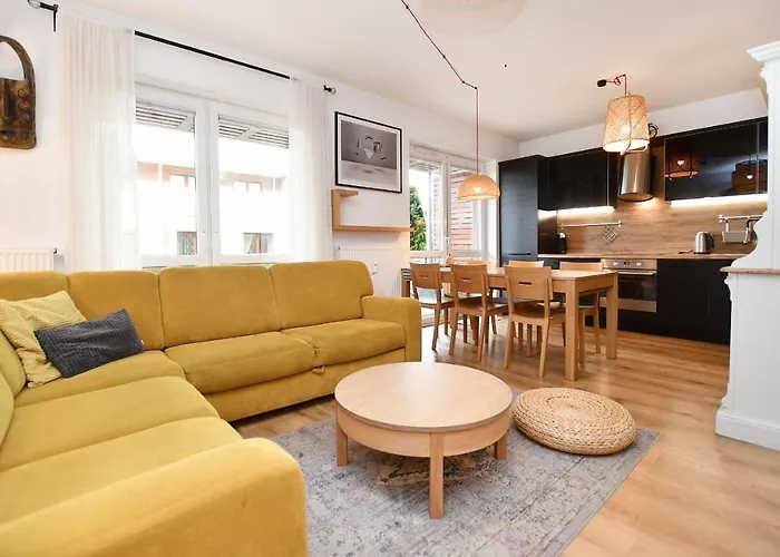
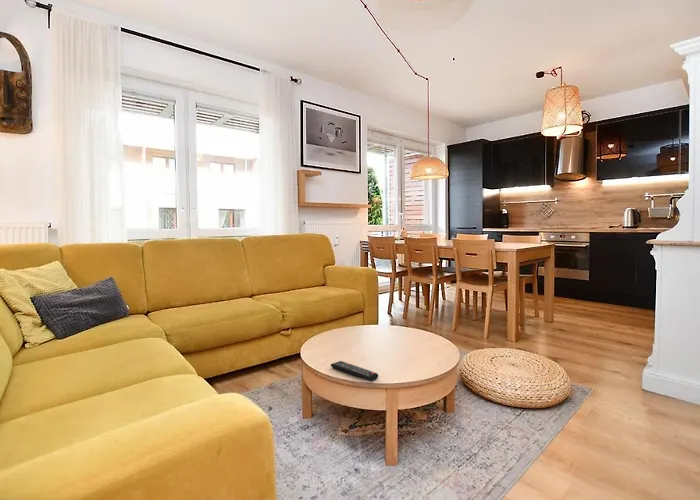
+ remote control (353, 370)
